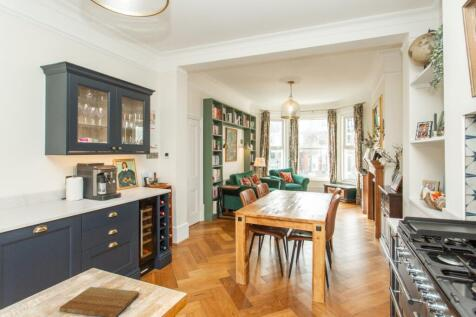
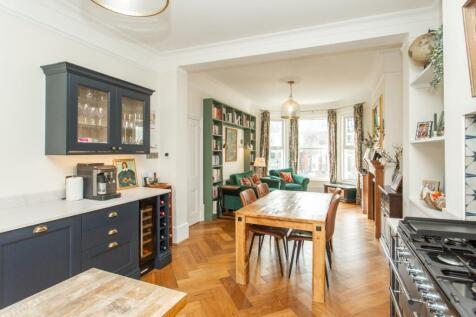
- cutting board (101, 300)
